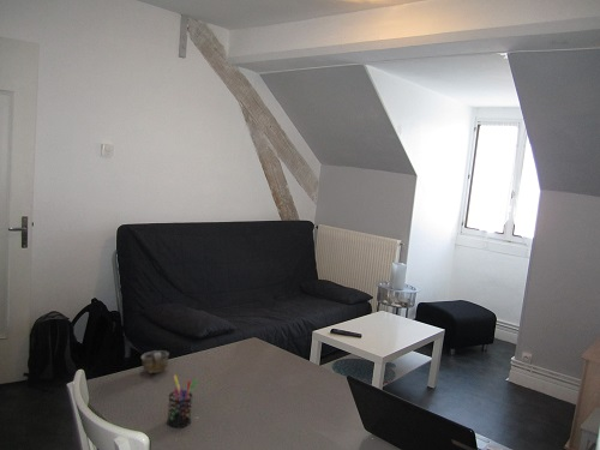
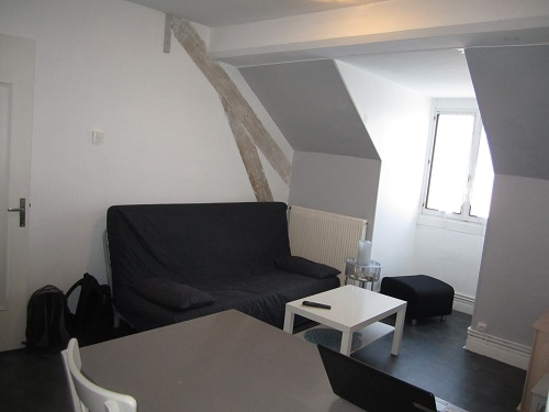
- pen holder (184, 398)
- cup (154, 360)
